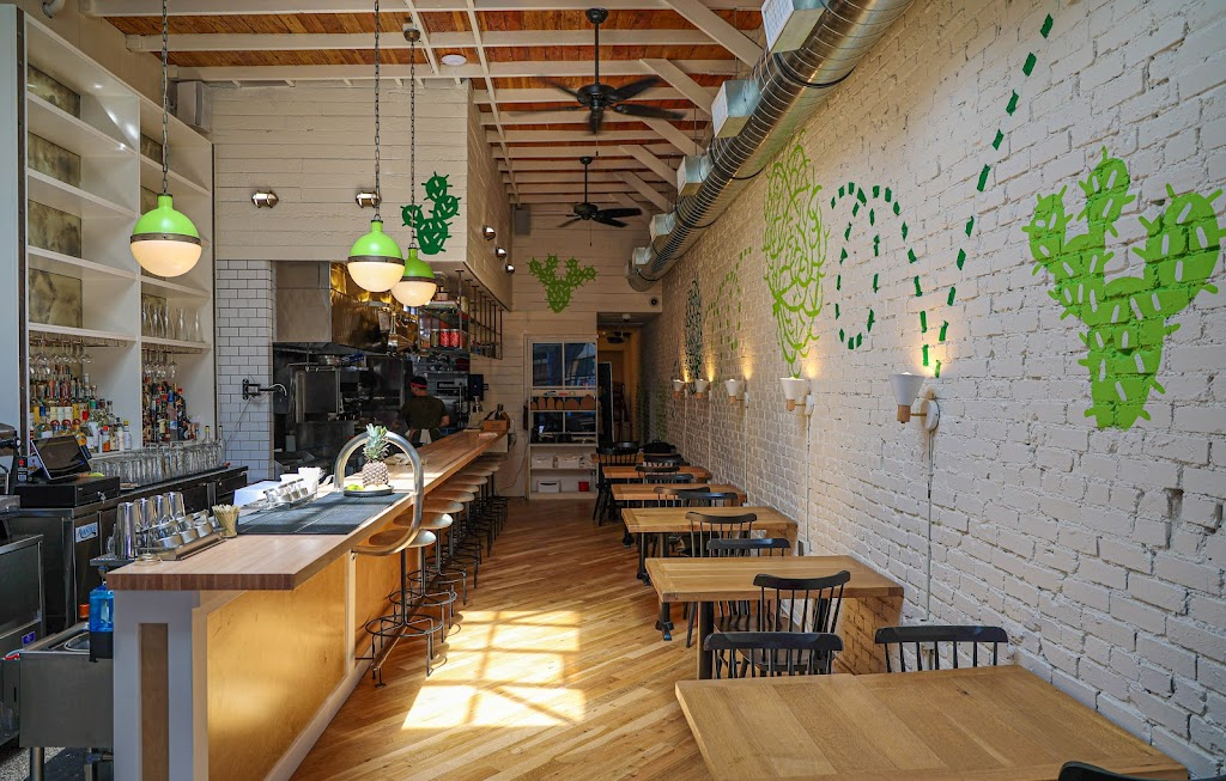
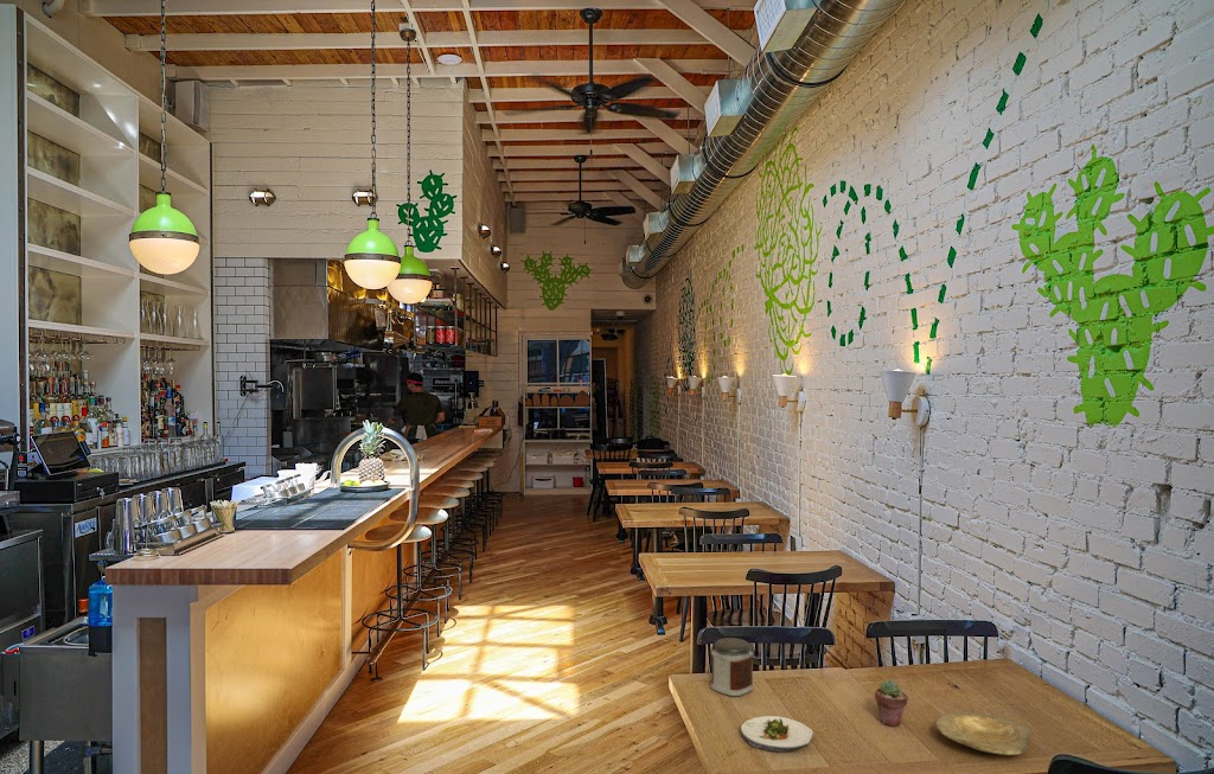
+ jar (731, 665)
+ potted succulent (890, 701)
+ plate (983, 735)
+ salad plate (775, 728)
